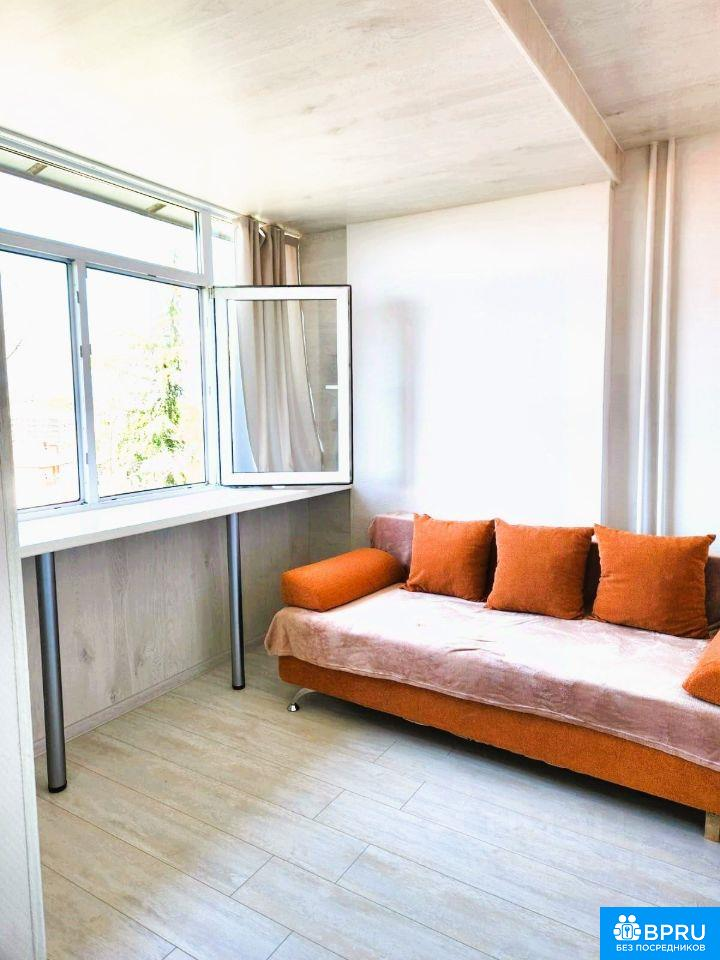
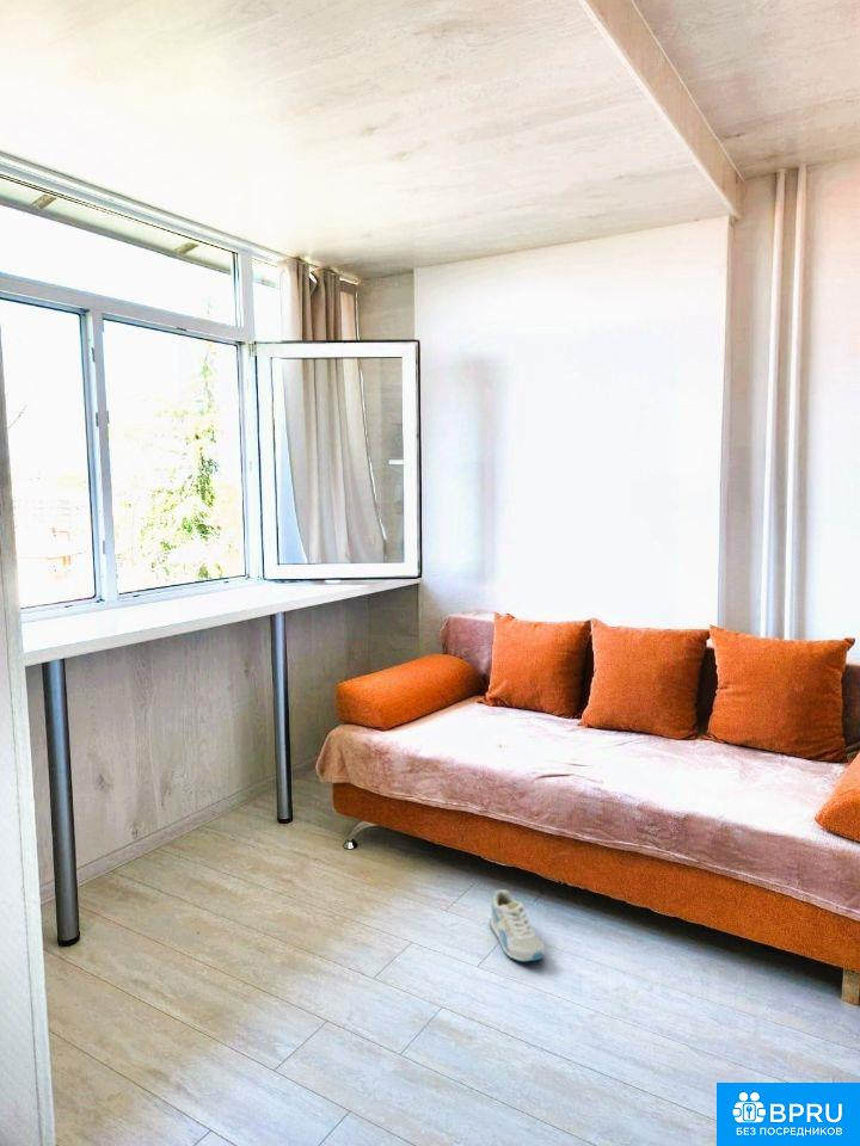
+ sneaker (516, 925)
